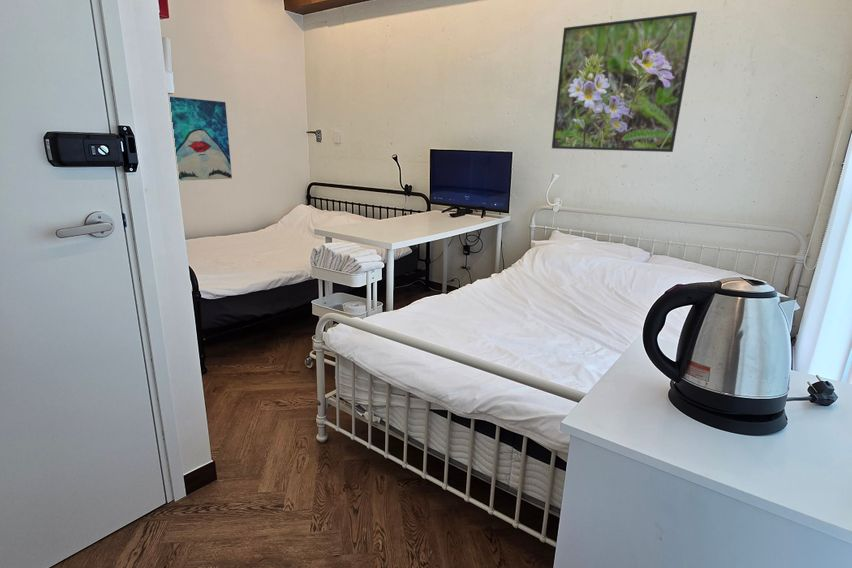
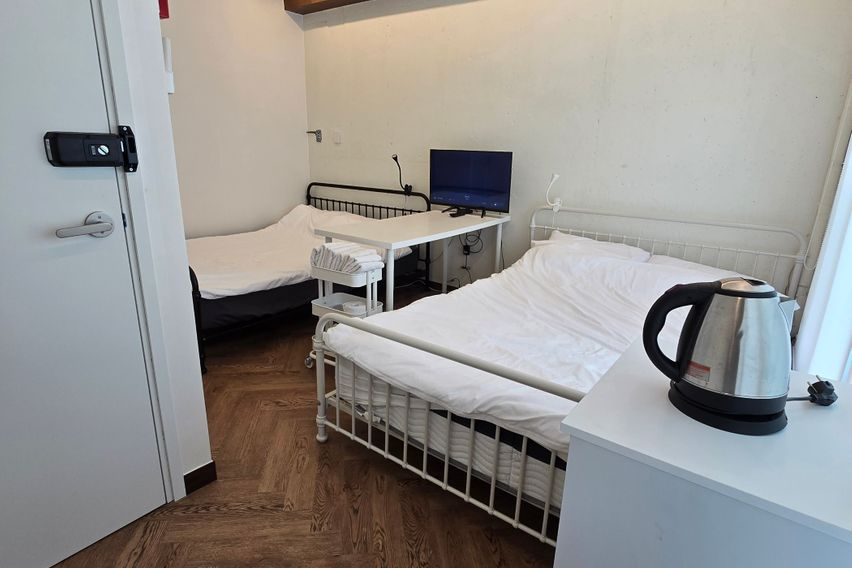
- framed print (616, 87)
- wall art (199, 140)
